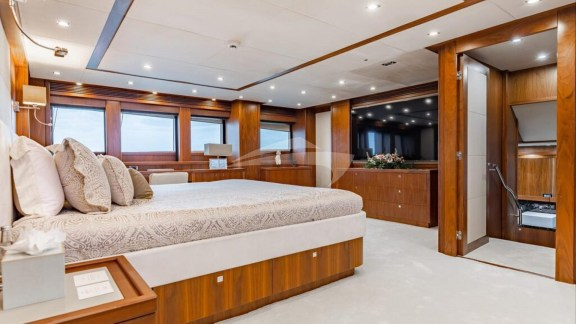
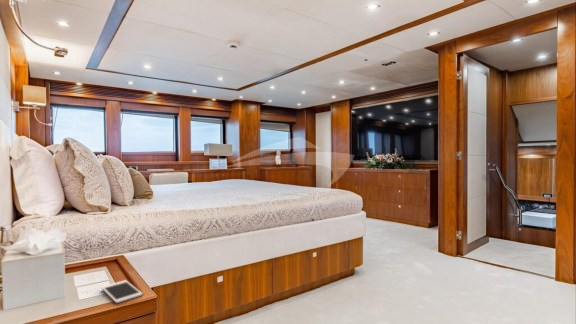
+ cell phone (121, 290)
